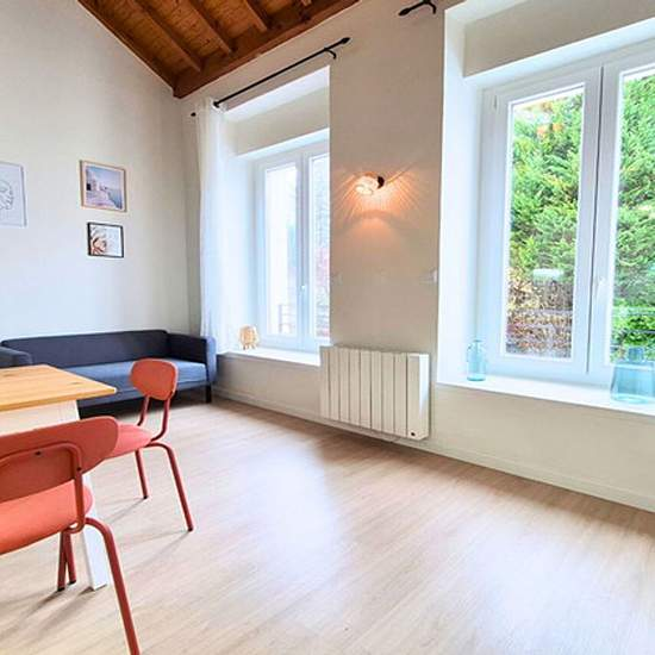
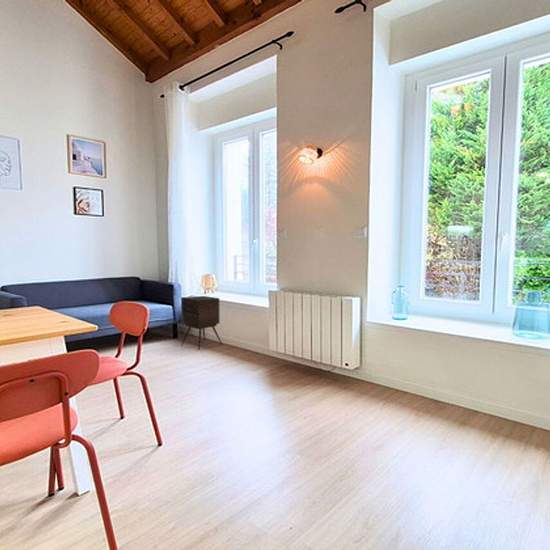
+ side table (201, 321)
